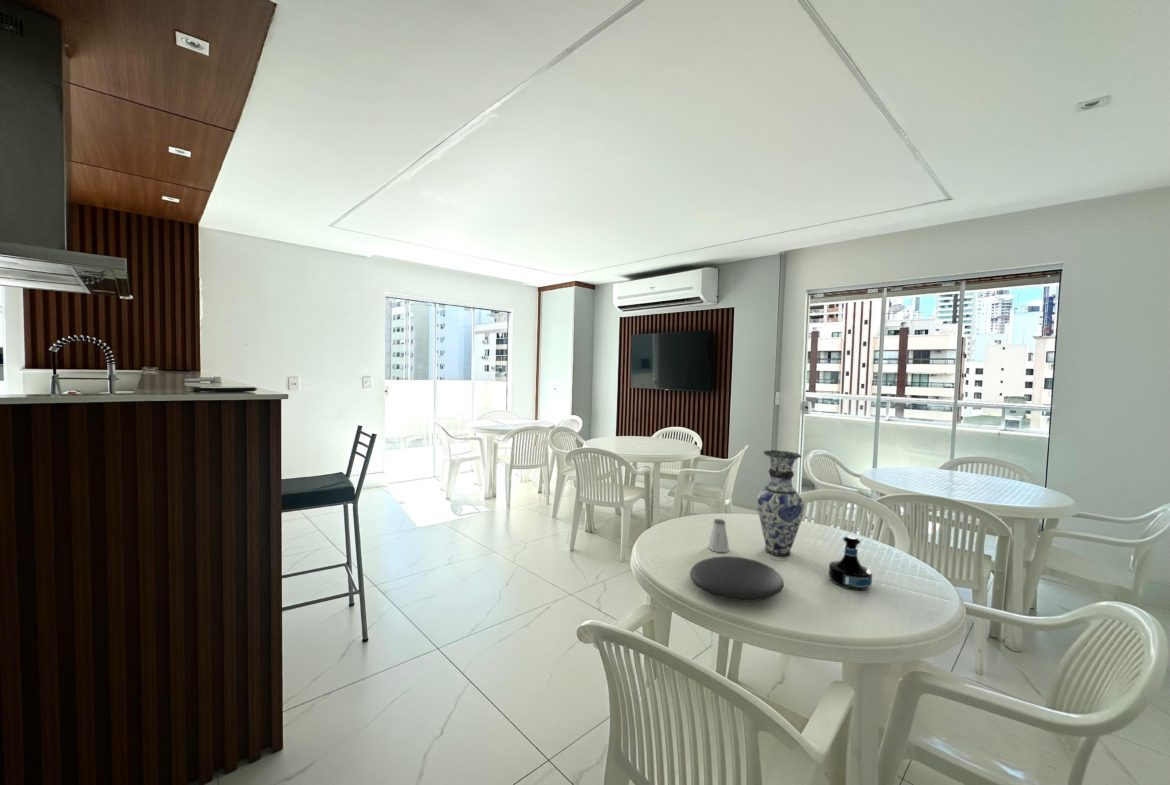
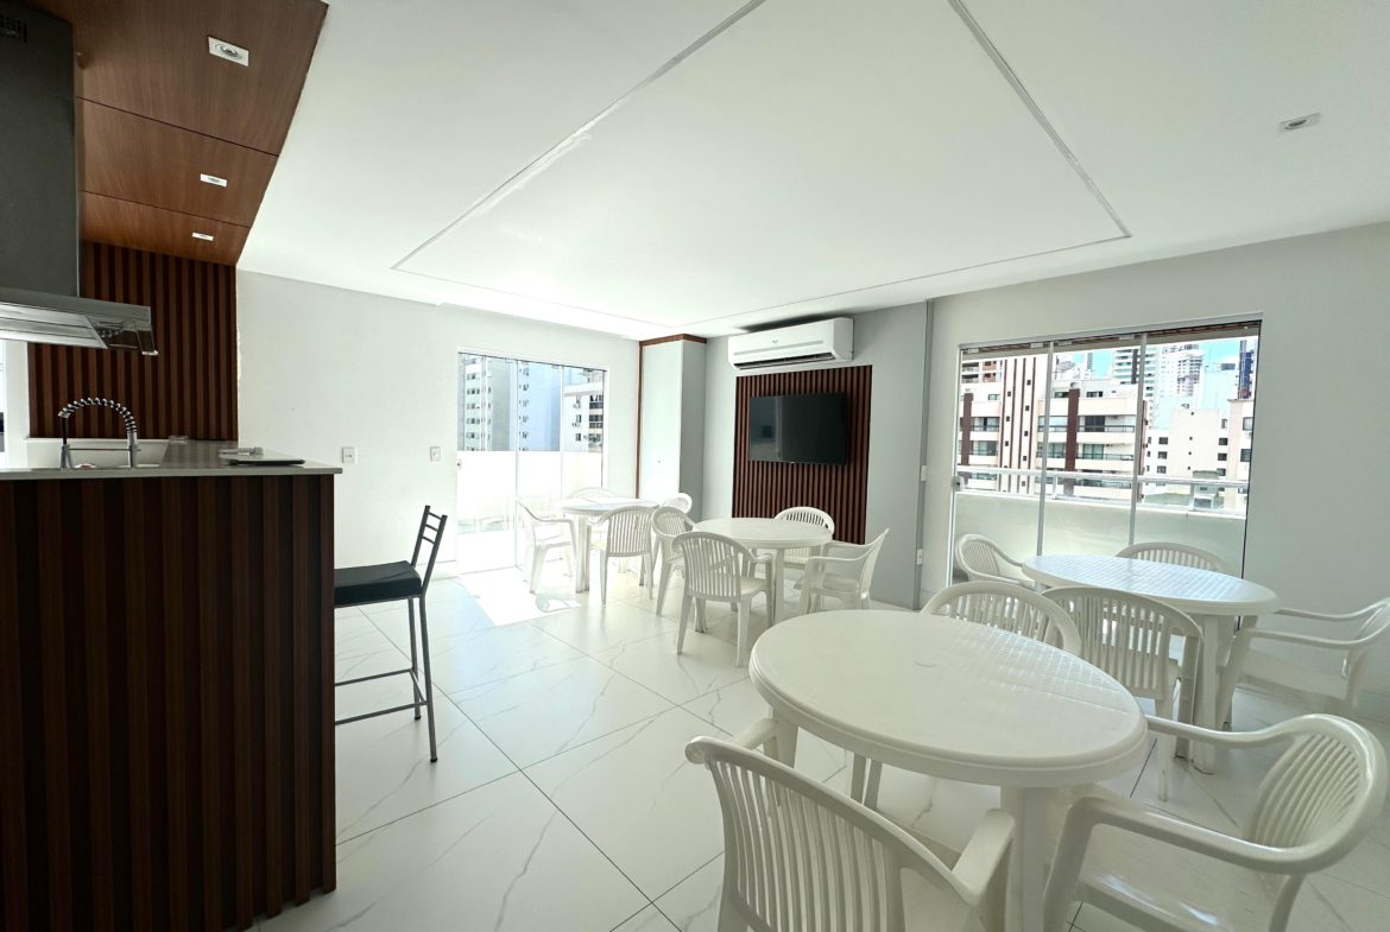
- saltshaker (719, 534)
- vase (779, 502)
- tequila bottle (850, 559)
- plate (735, 576)
